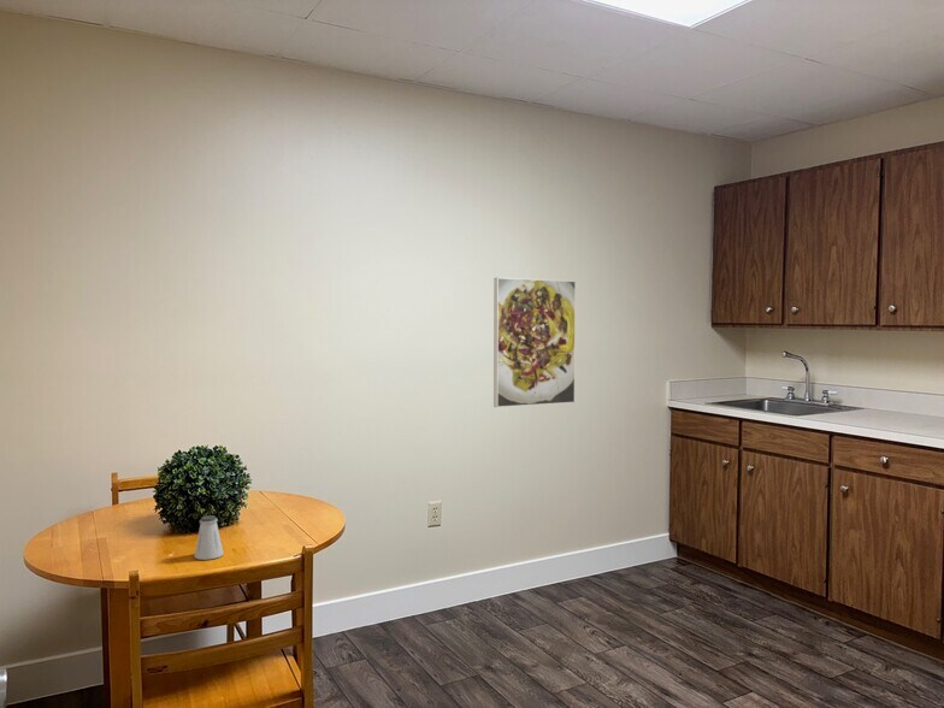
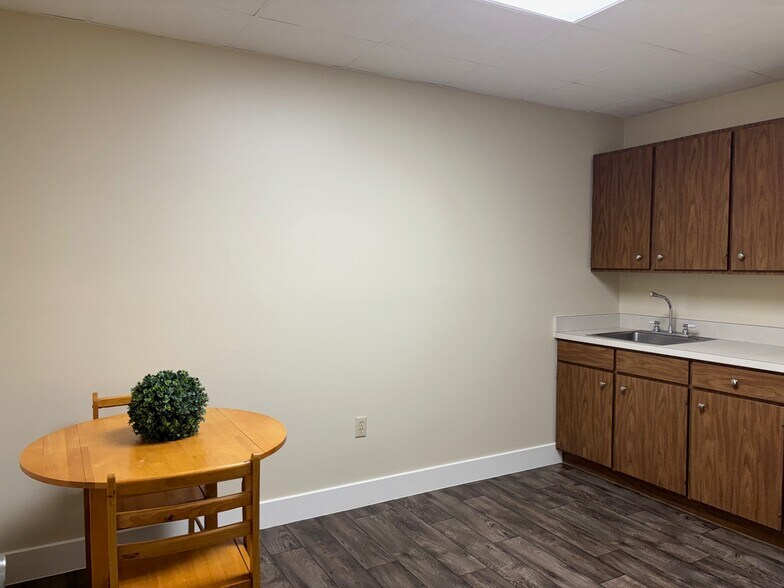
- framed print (535, 342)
- saltshaker (208, 536)
